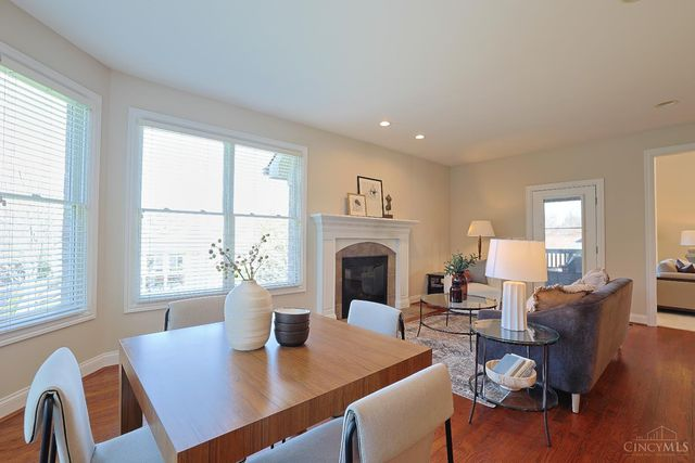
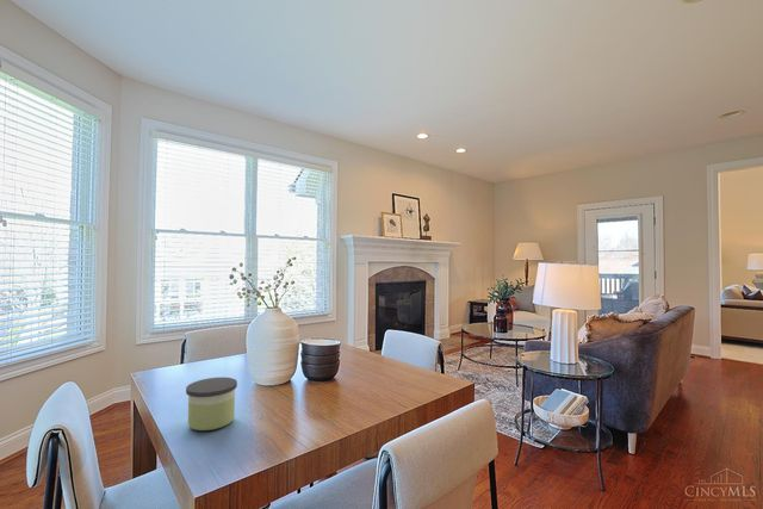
+ candle (211, 403)
